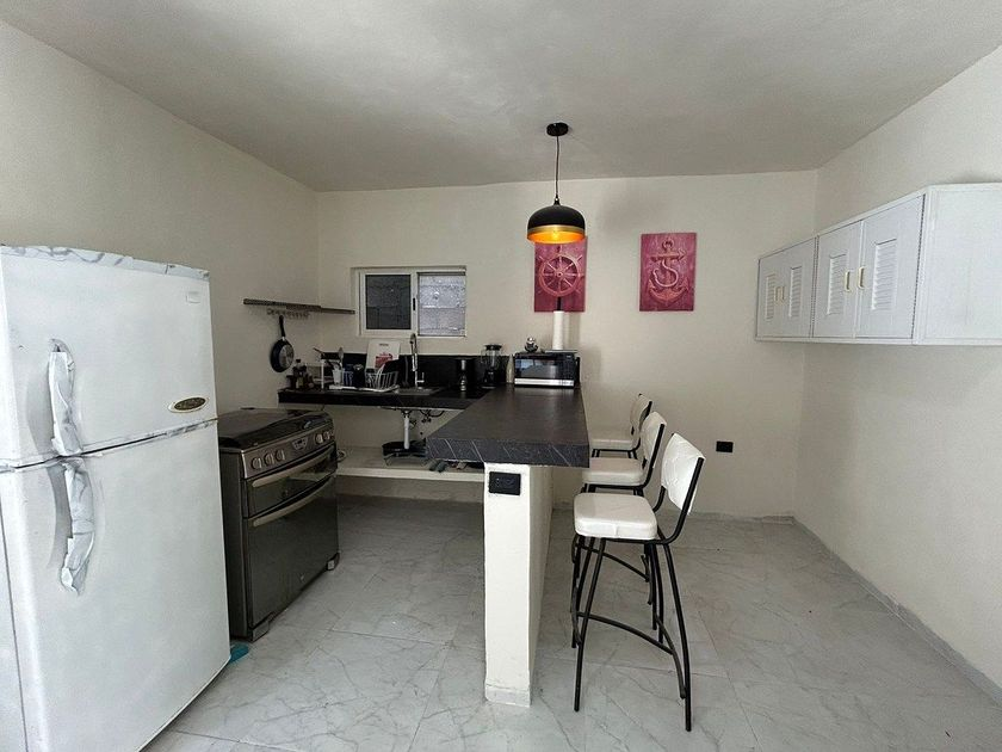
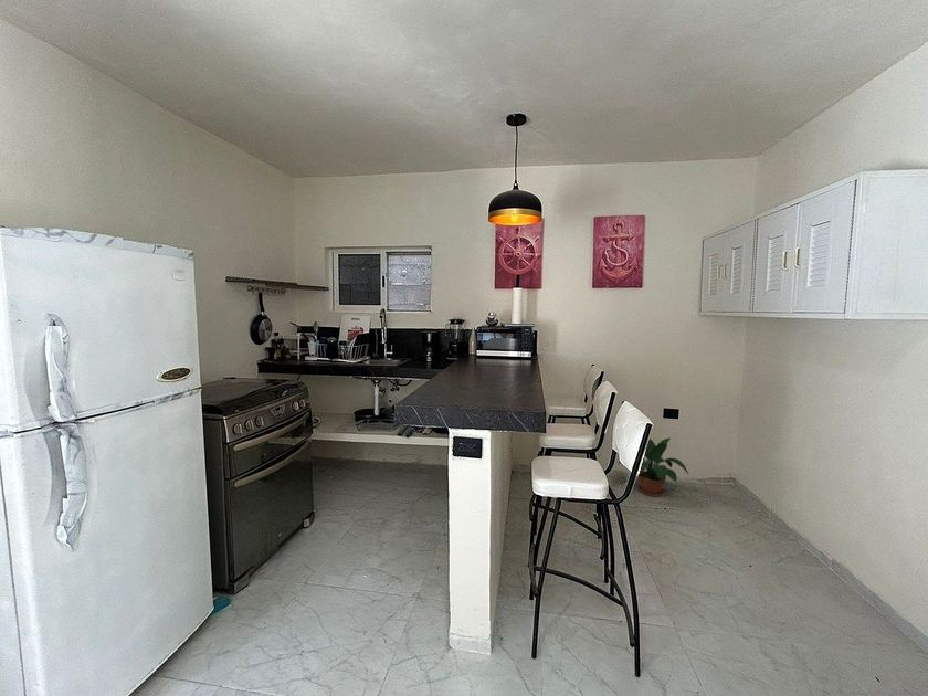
+ potted plant (651, 458)
